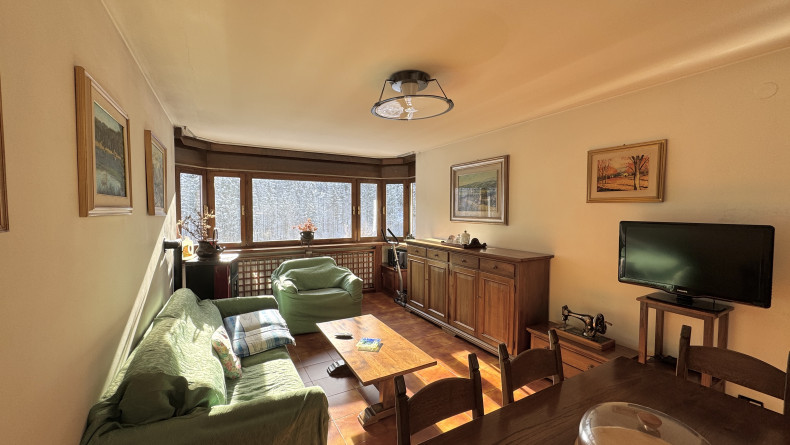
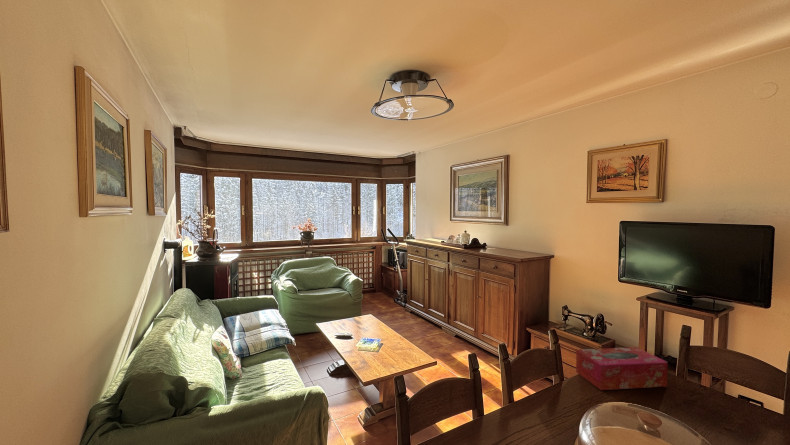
+ tissue box (619, 367)
